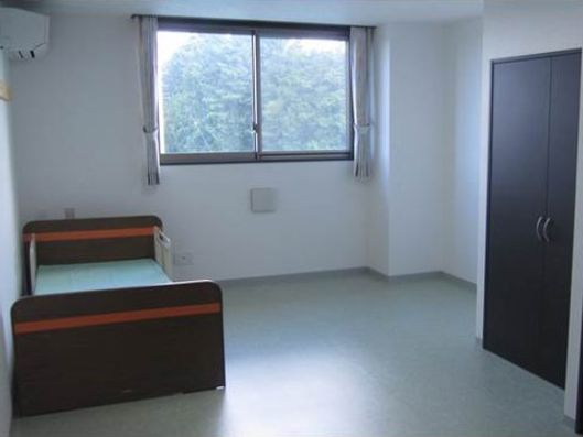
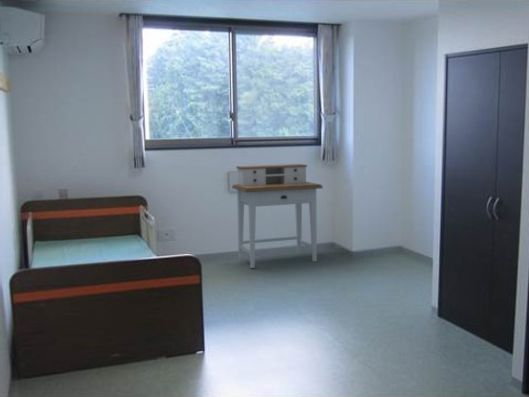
+ desk (277, 204)
